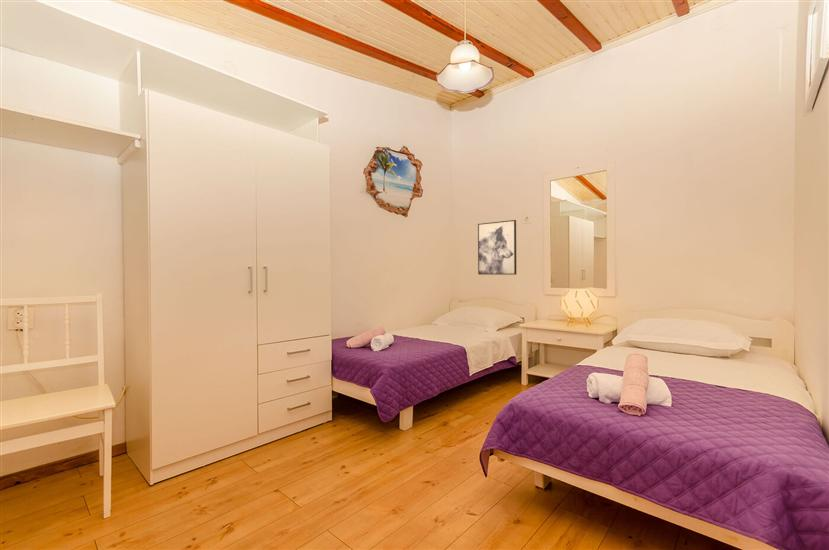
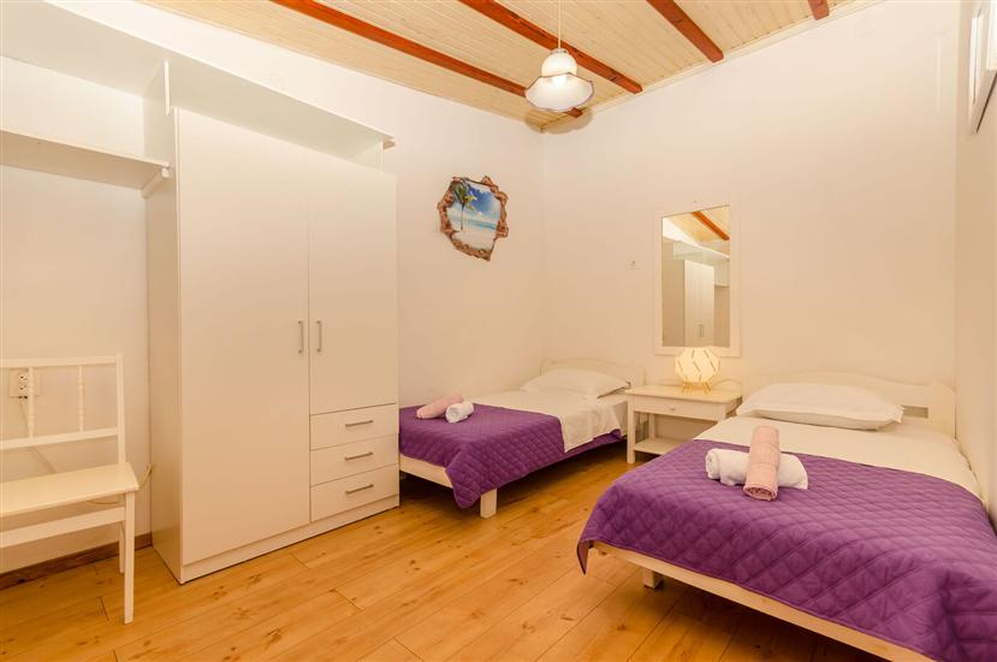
- wall art (496, 248)
